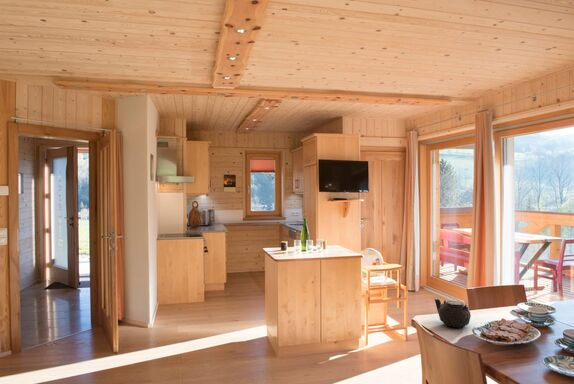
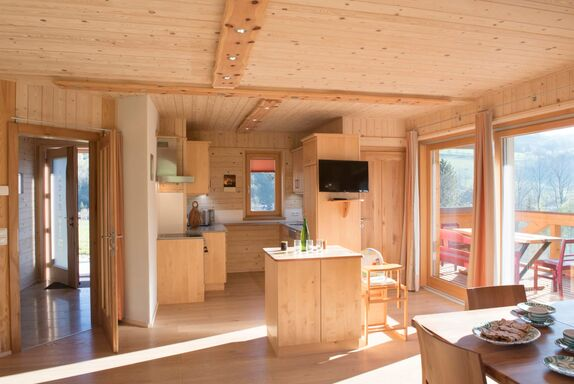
- teapot (451, 312)
